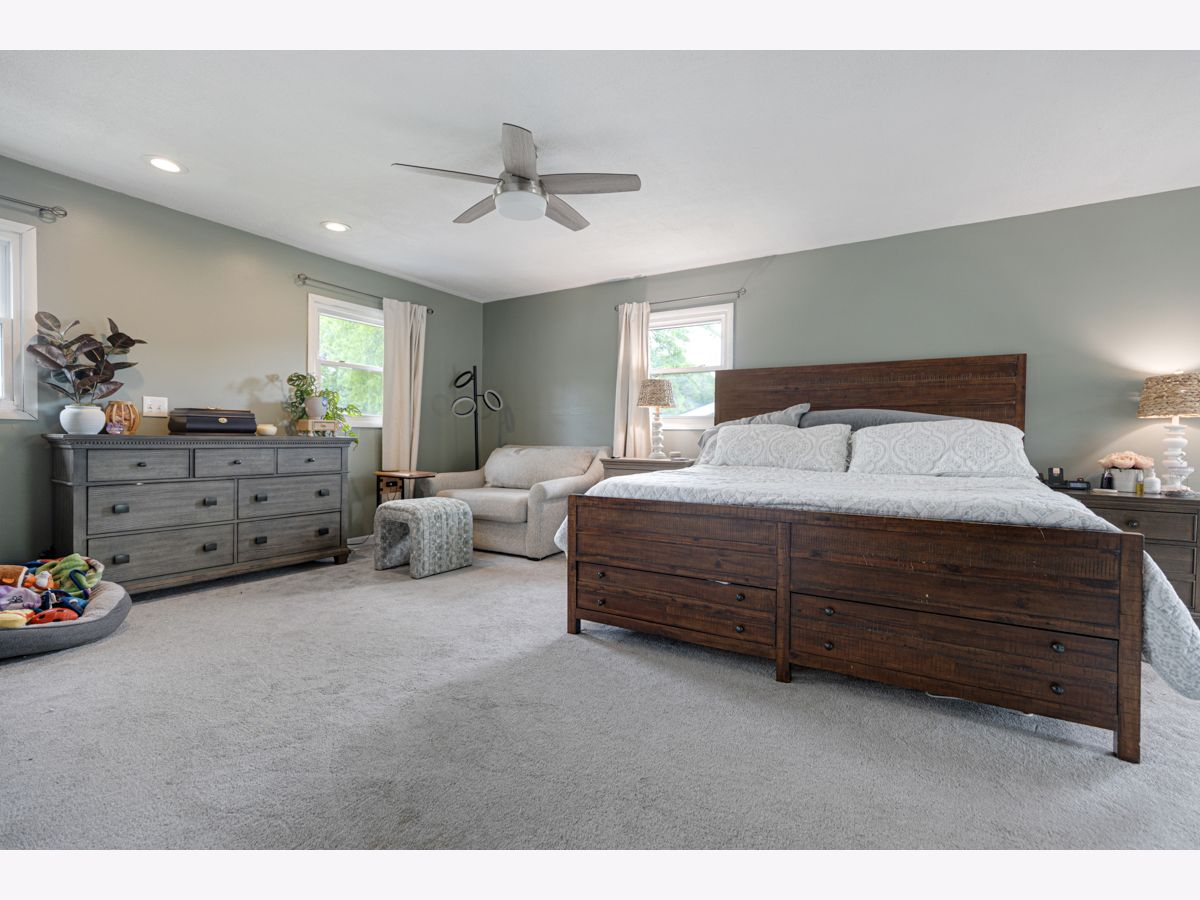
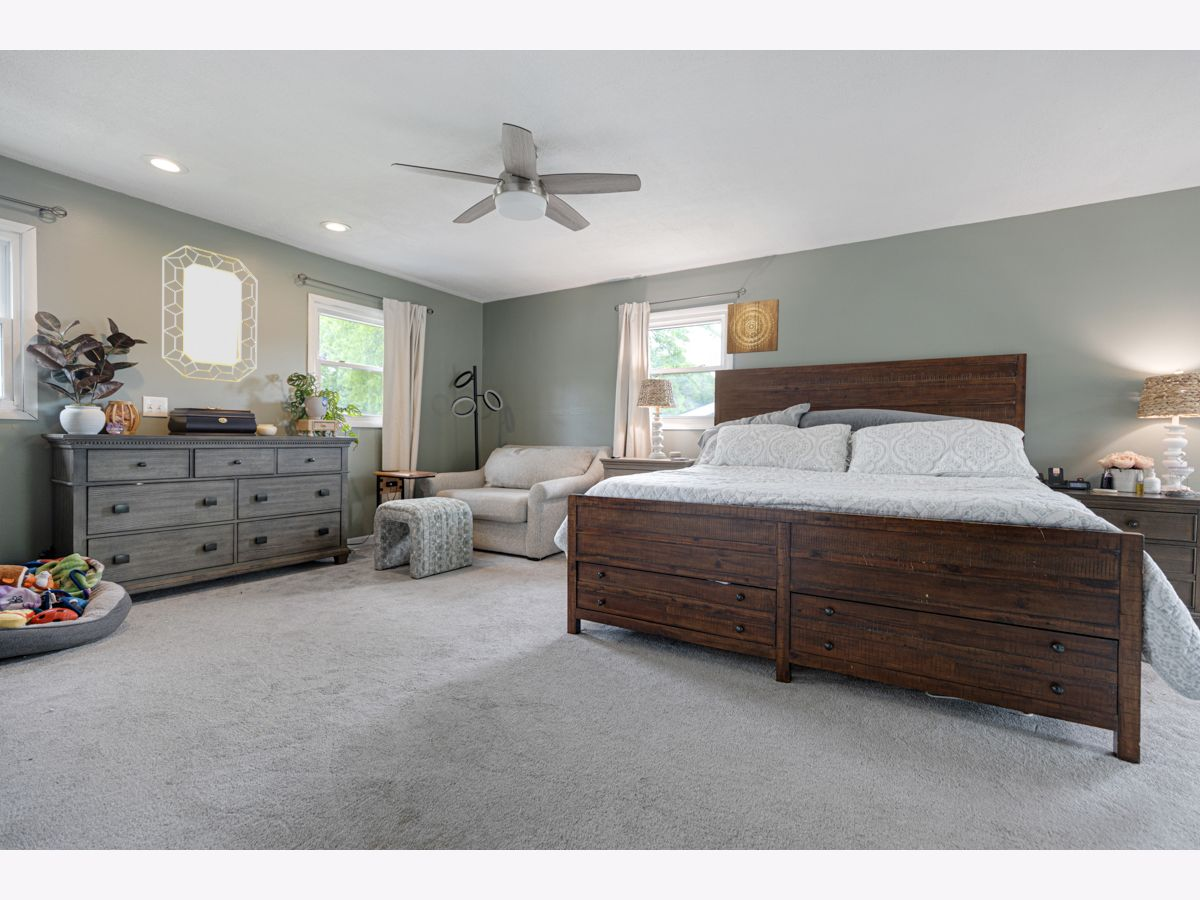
+ wall art (752, 327)
+ home mirror (214, 316)
